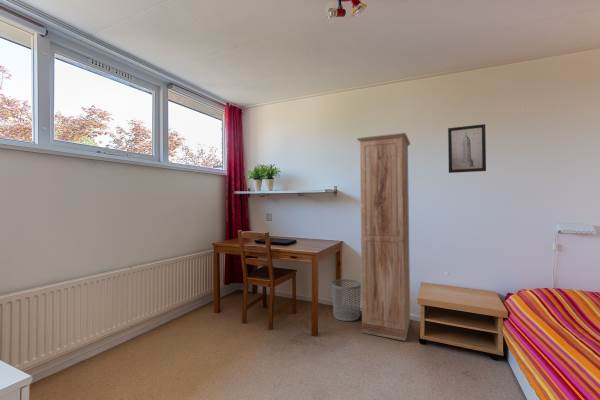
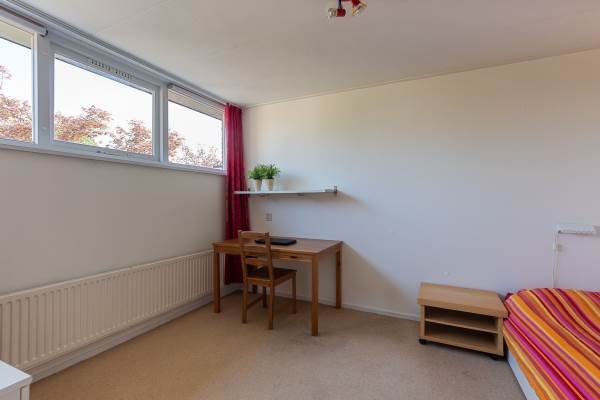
- cabinet (385, 233)
- waste bin (346, 300)
- wall art (466, 149)
